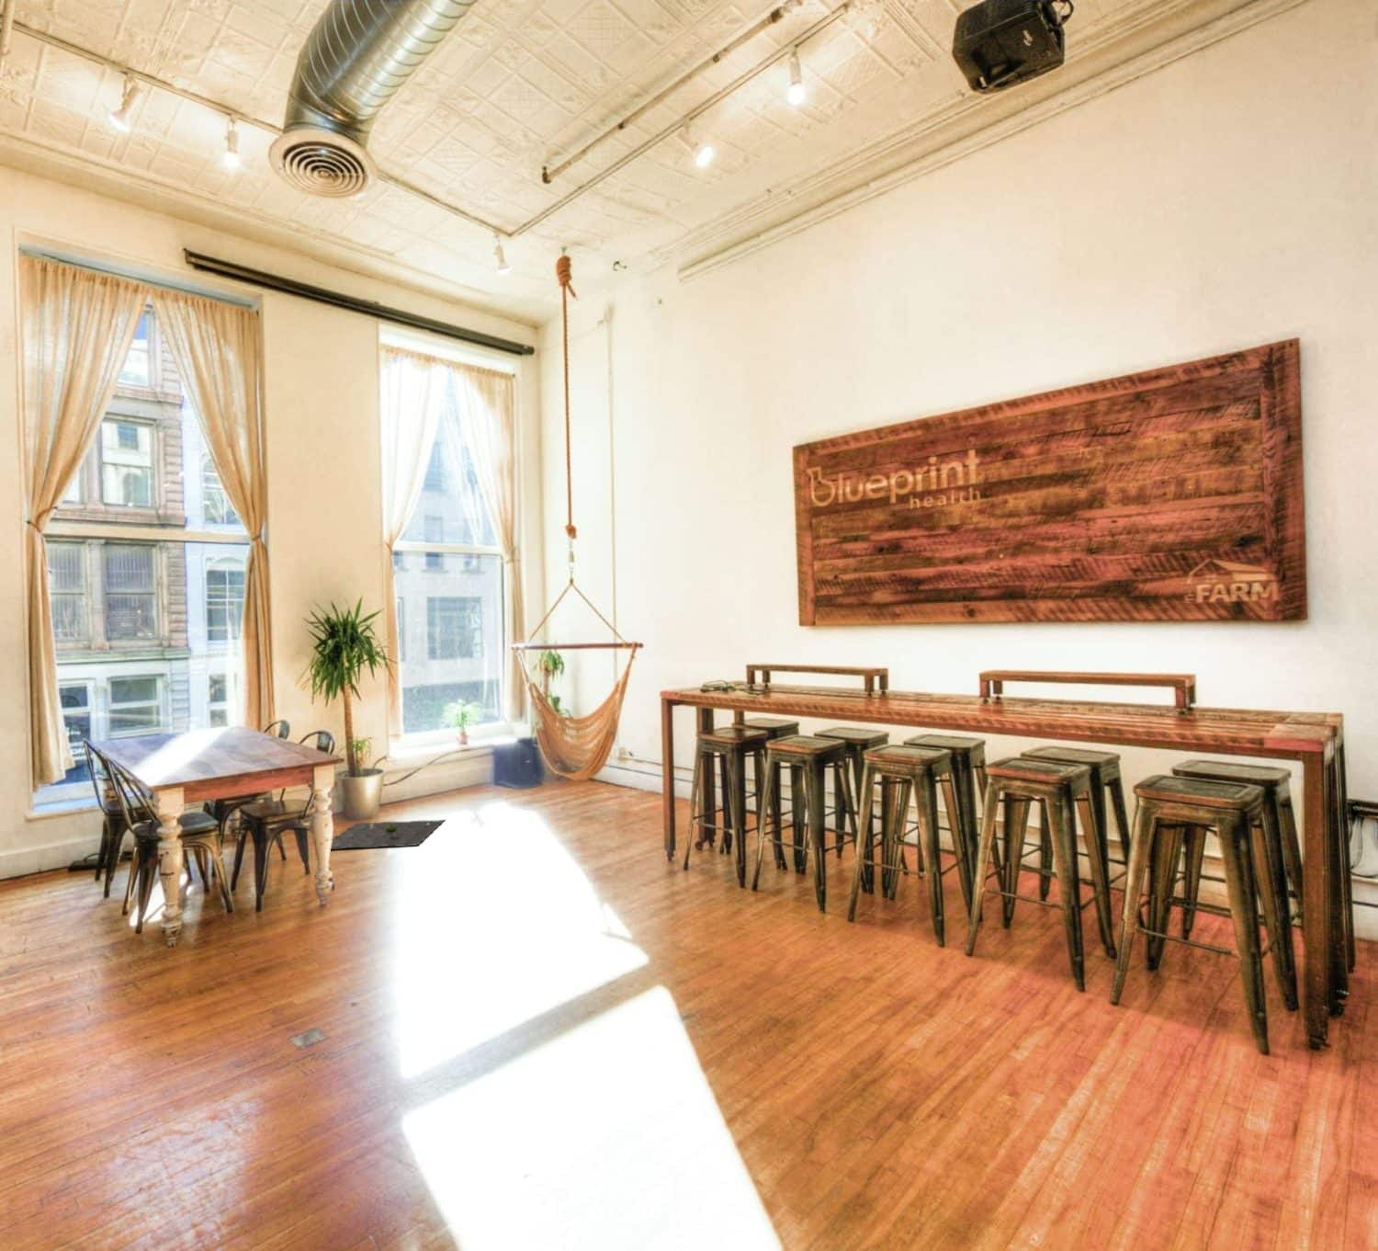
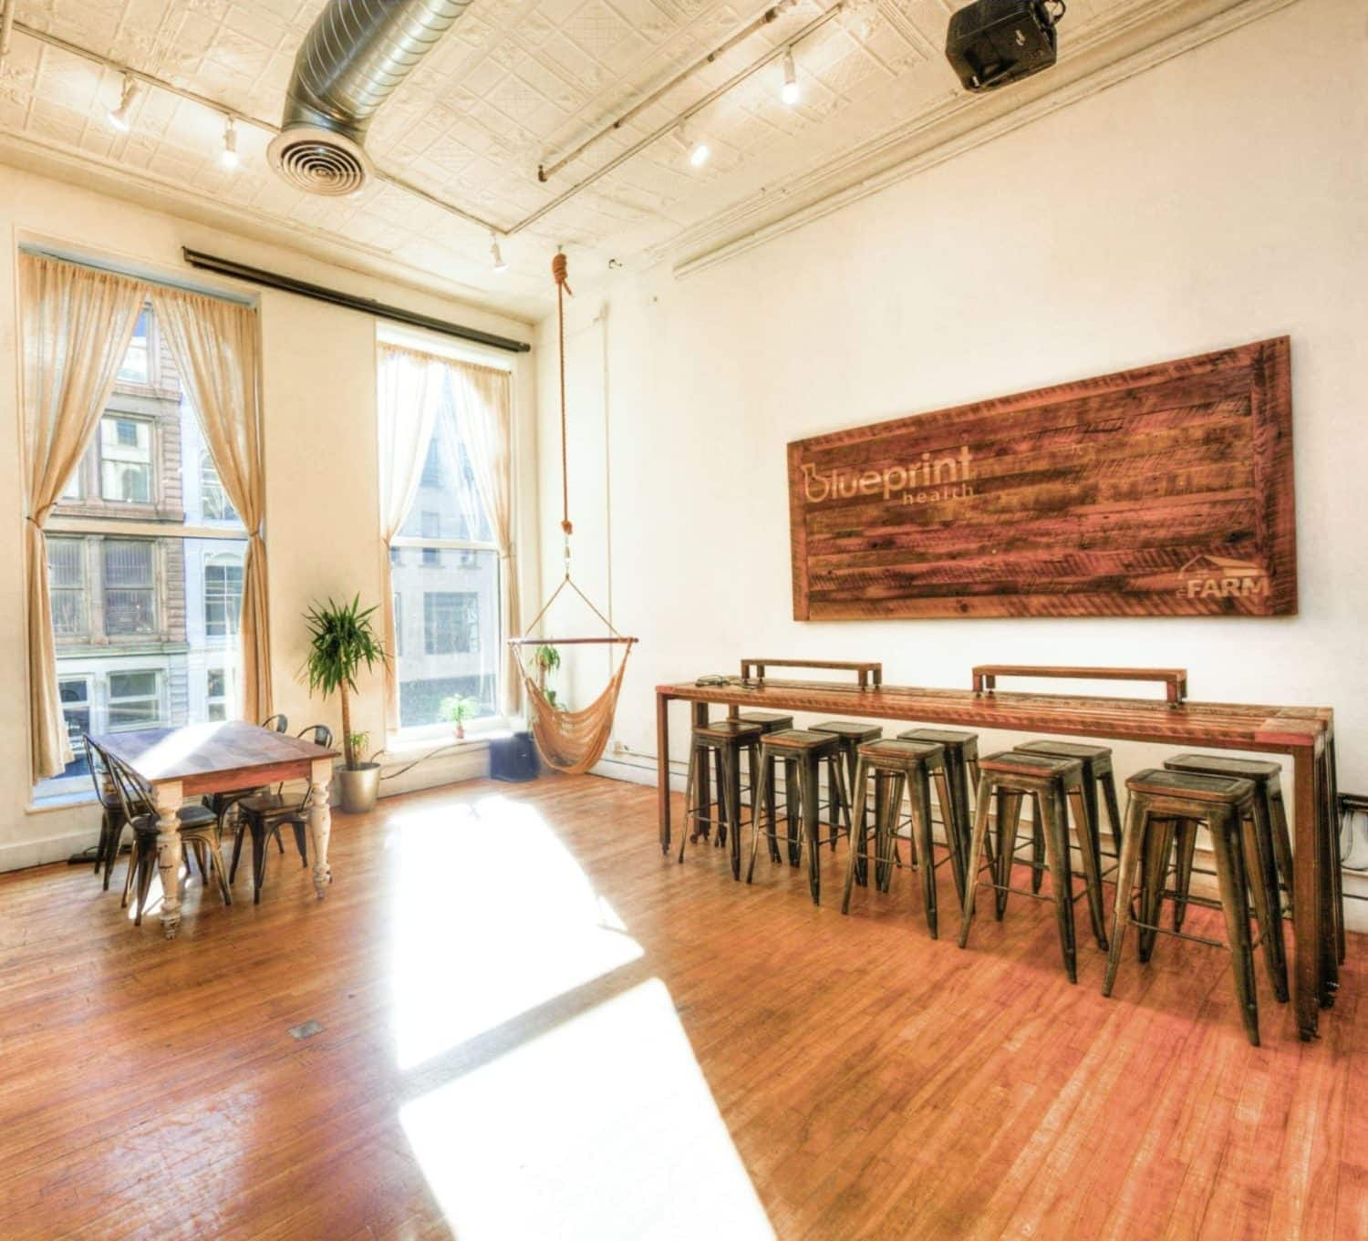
- plant pot (385, 827)
